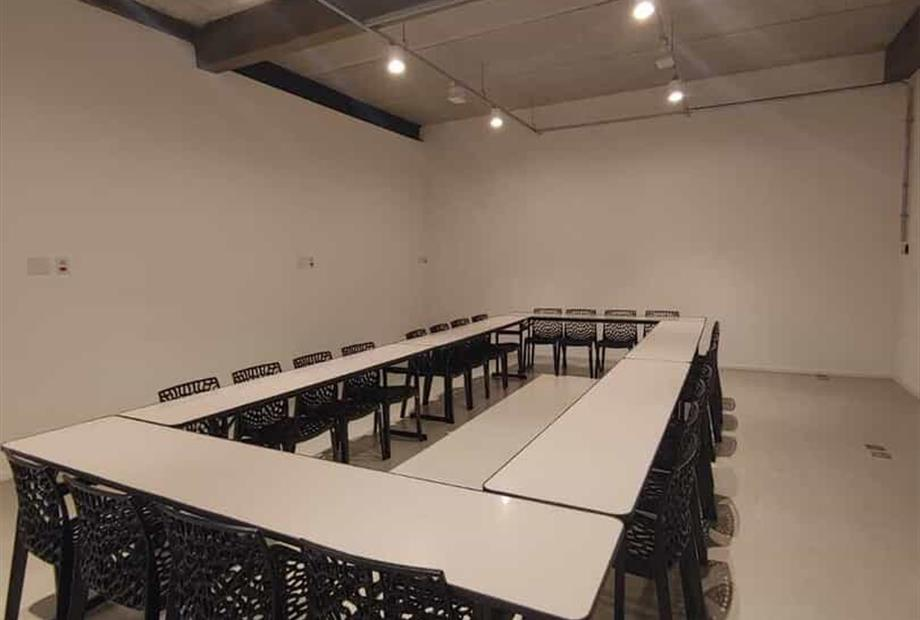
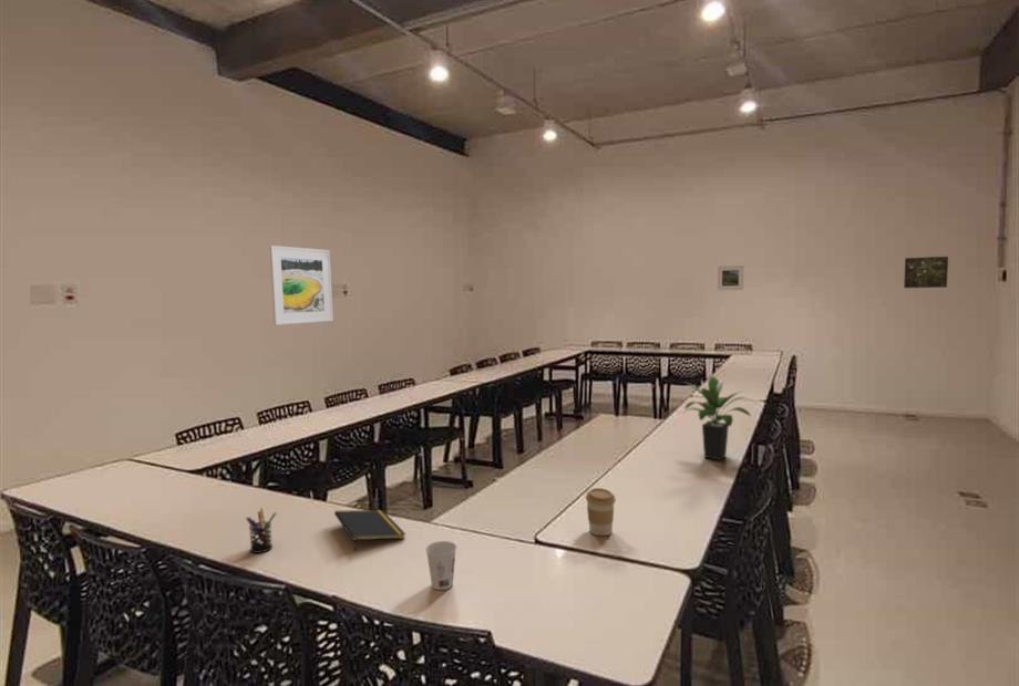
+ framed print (730, 278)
+ notepad (369, 523)
+ cup (441, 565)
+ potted plant (716, 418)
+ coffee cup (600, 511)
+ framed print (925, 272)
+ pen holder (263, 528)
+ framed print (302, 285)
